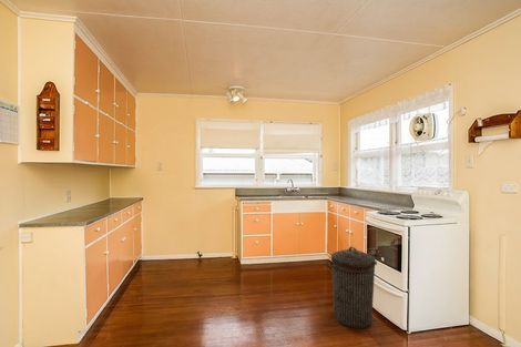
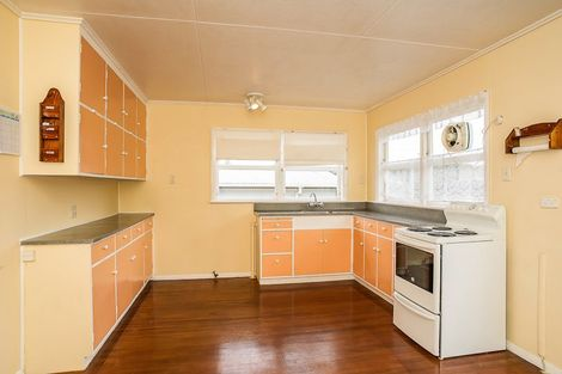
- trash can (353, 283)
